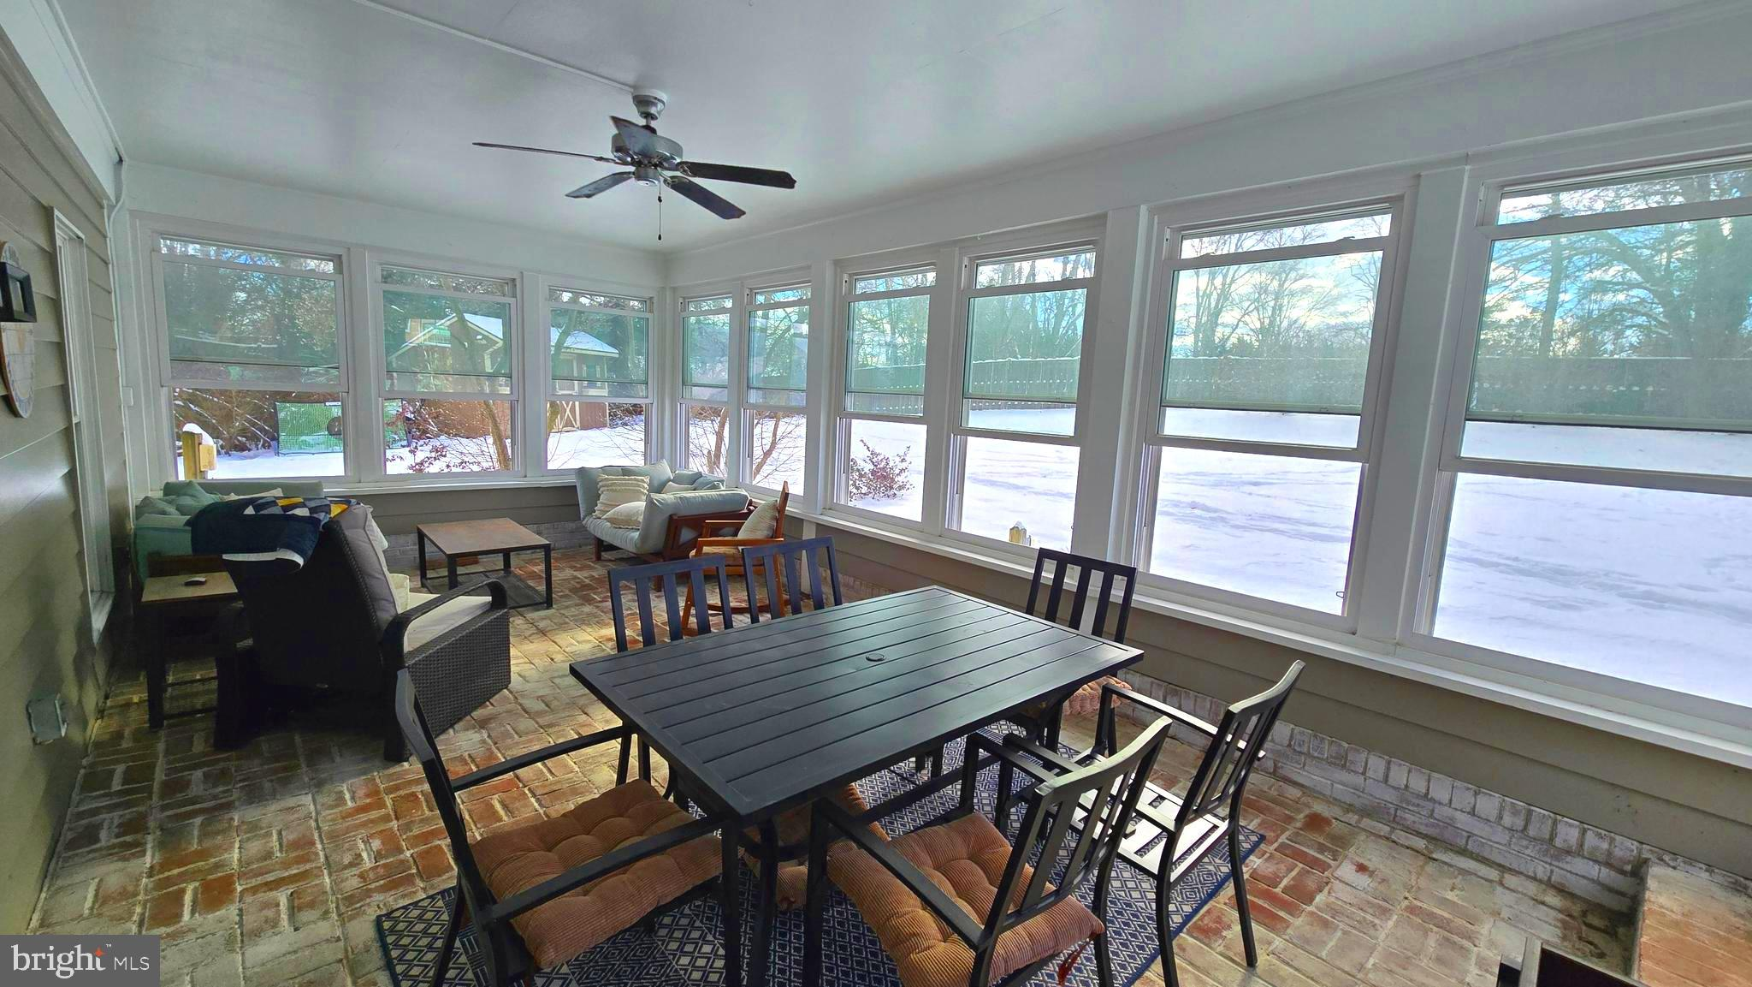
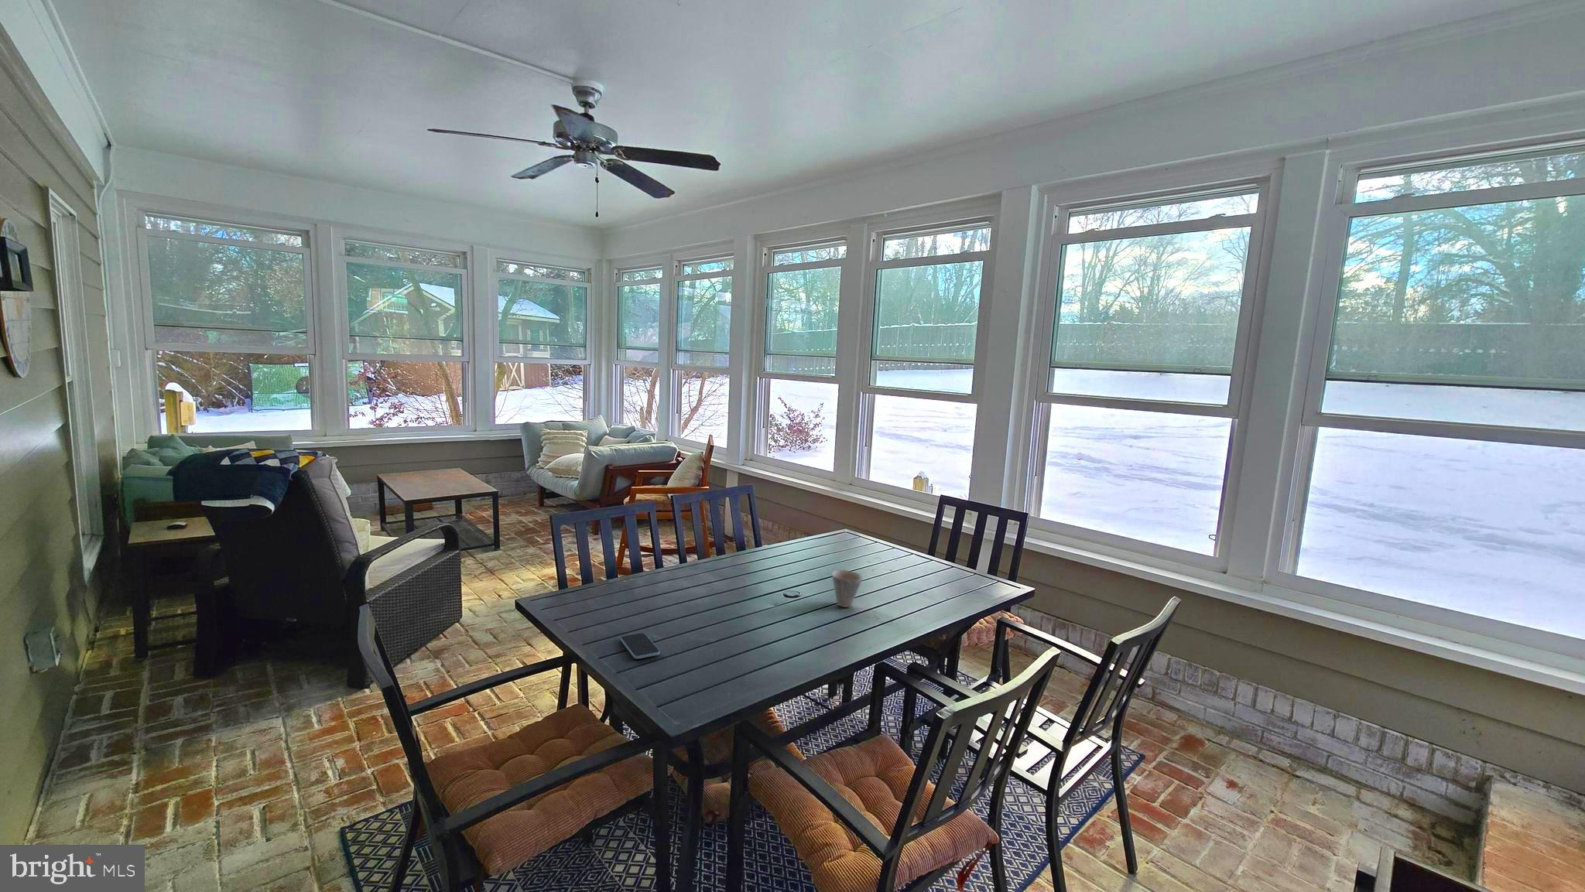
+ cup (846, 590)
+ smartphone (639, 645)
